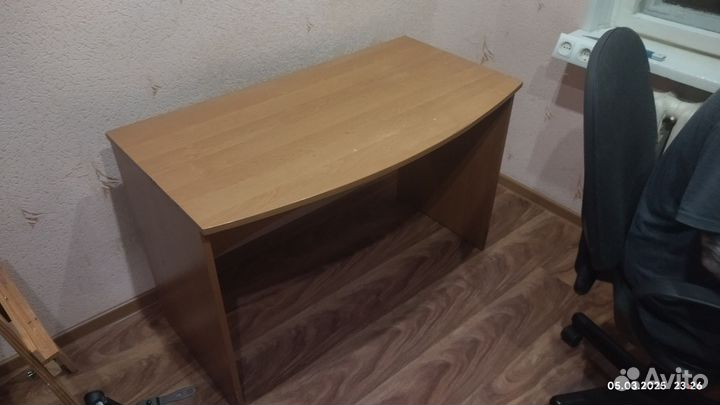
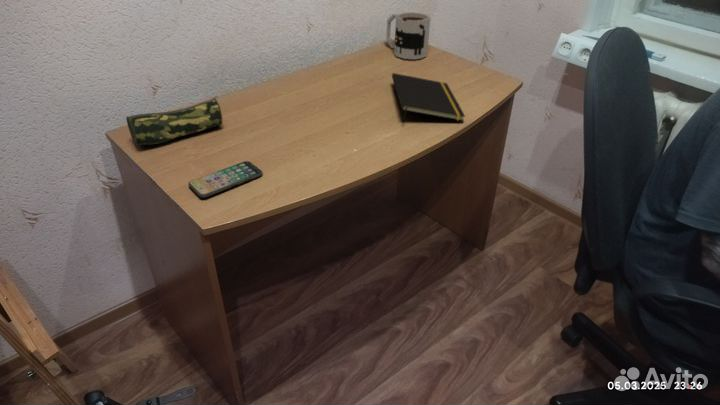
+ pencil case (178, 121)
+ mug (405, 34)
+ notepad (426, 95)
+ smartphone (226, 178)
